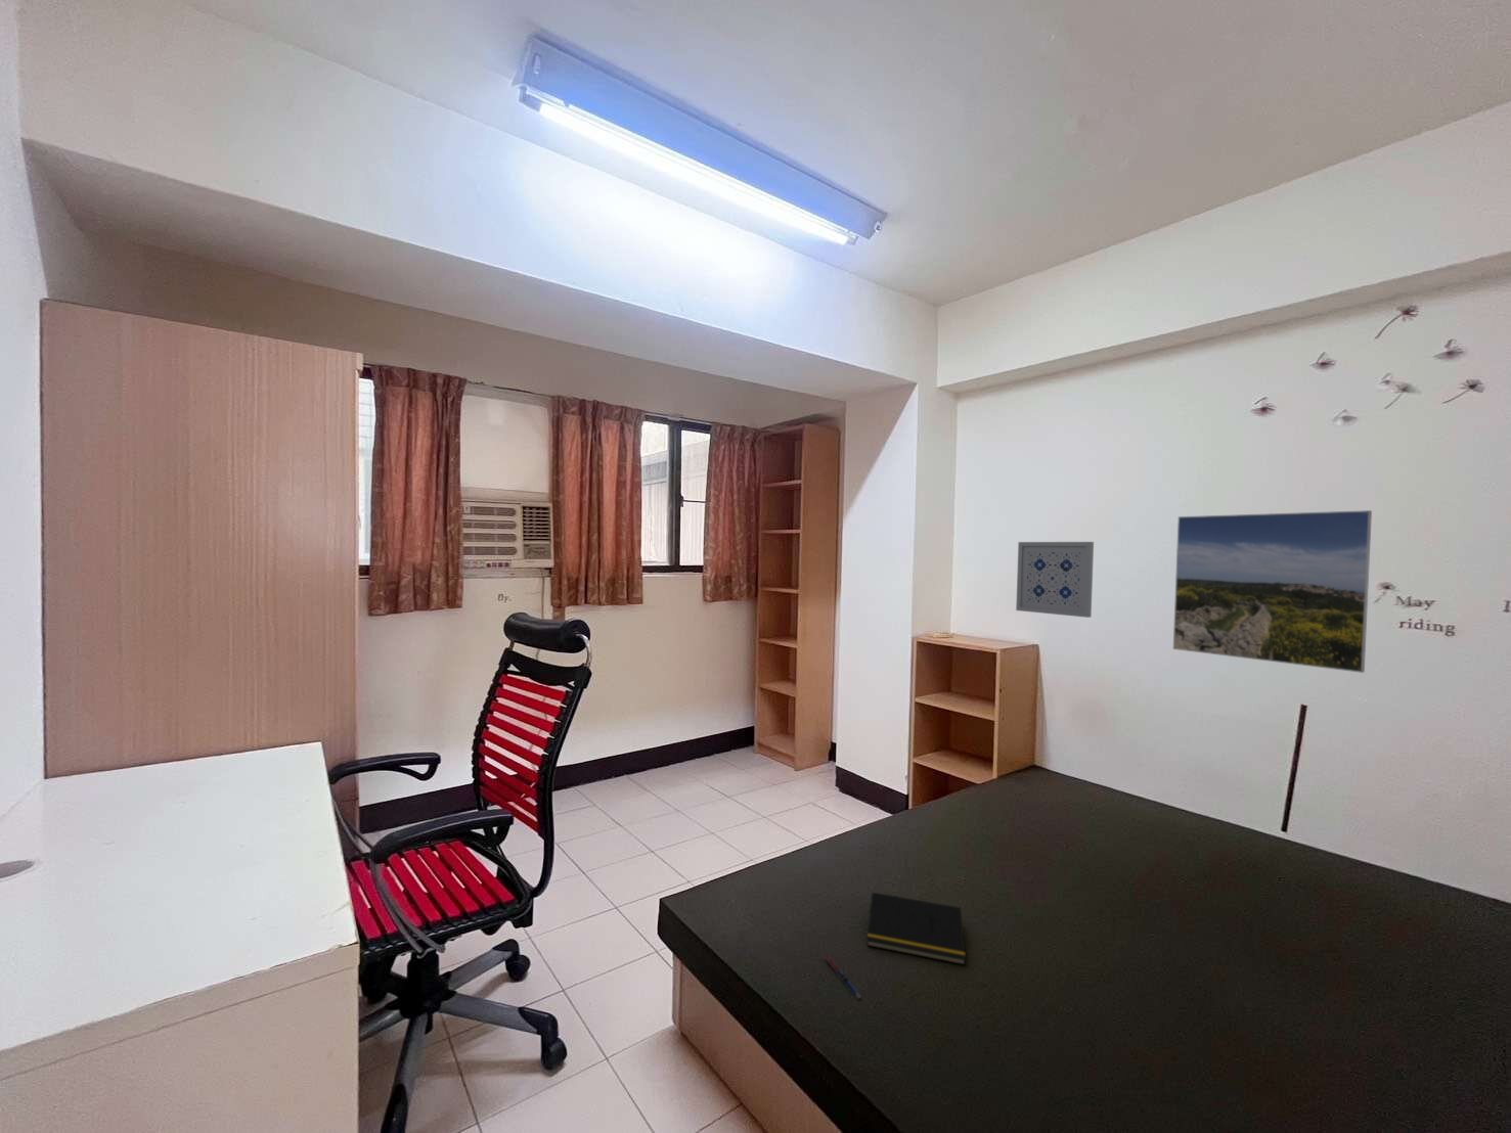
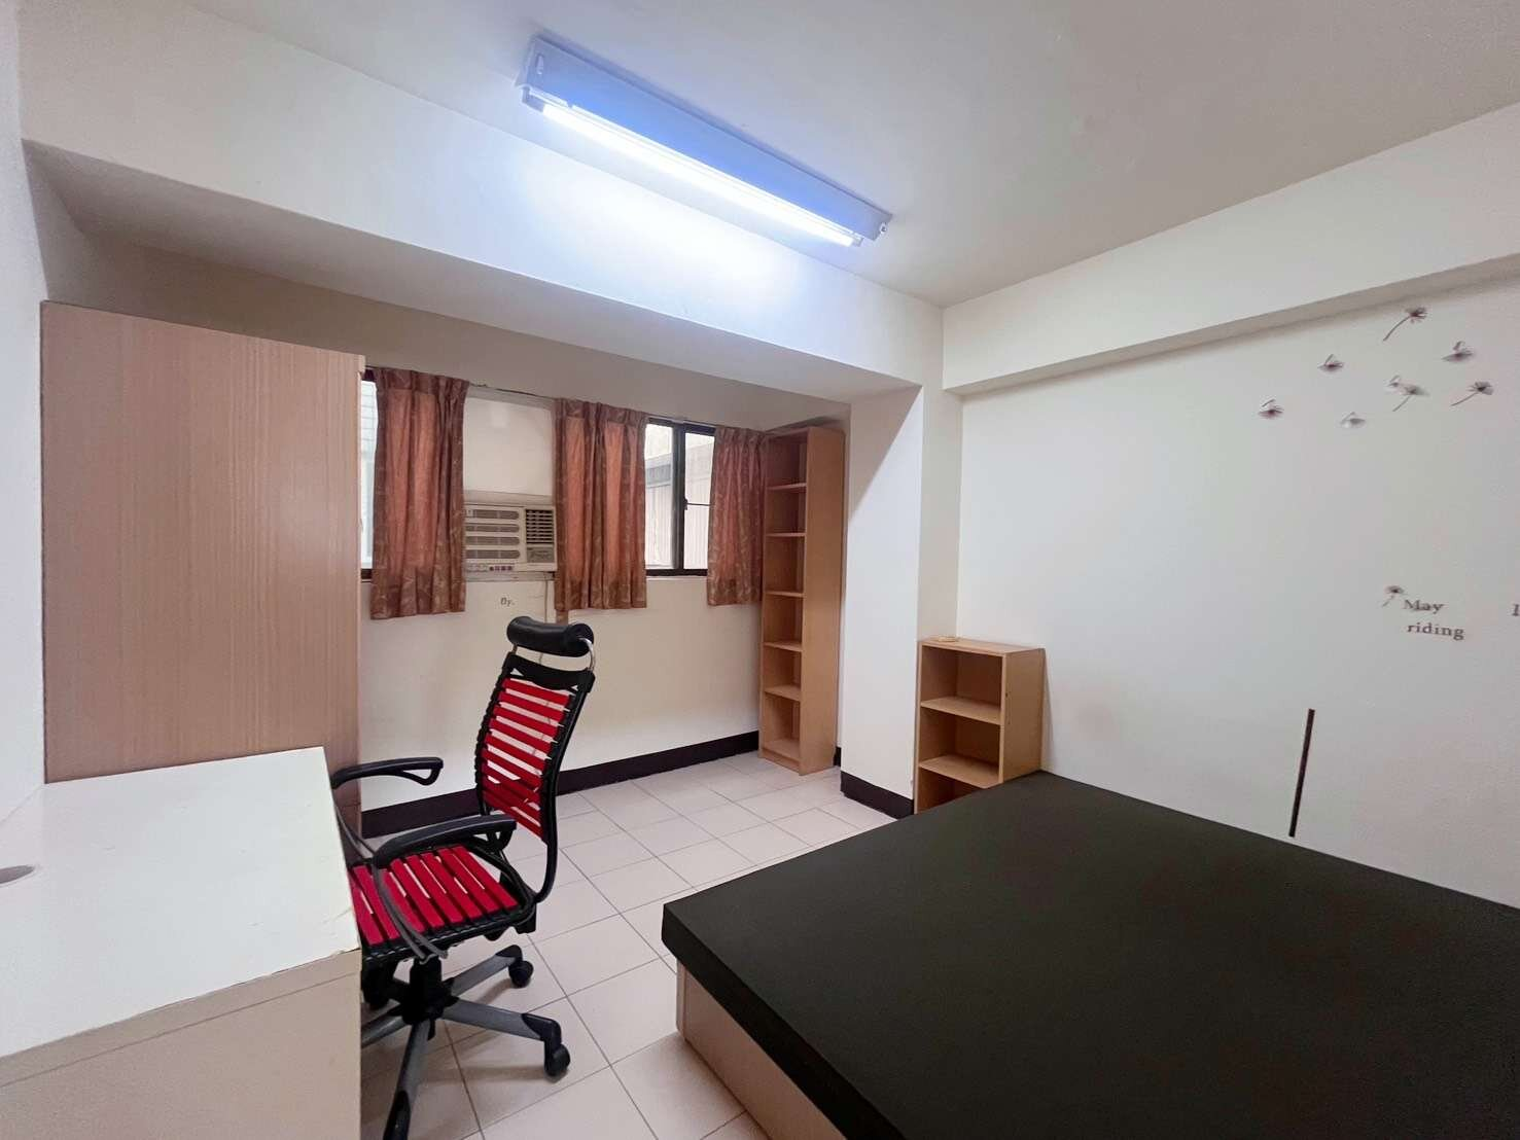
- notepad (914, 926)
- pen (842, 975)
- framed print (1262, 587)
- wall art (1053, 577)
